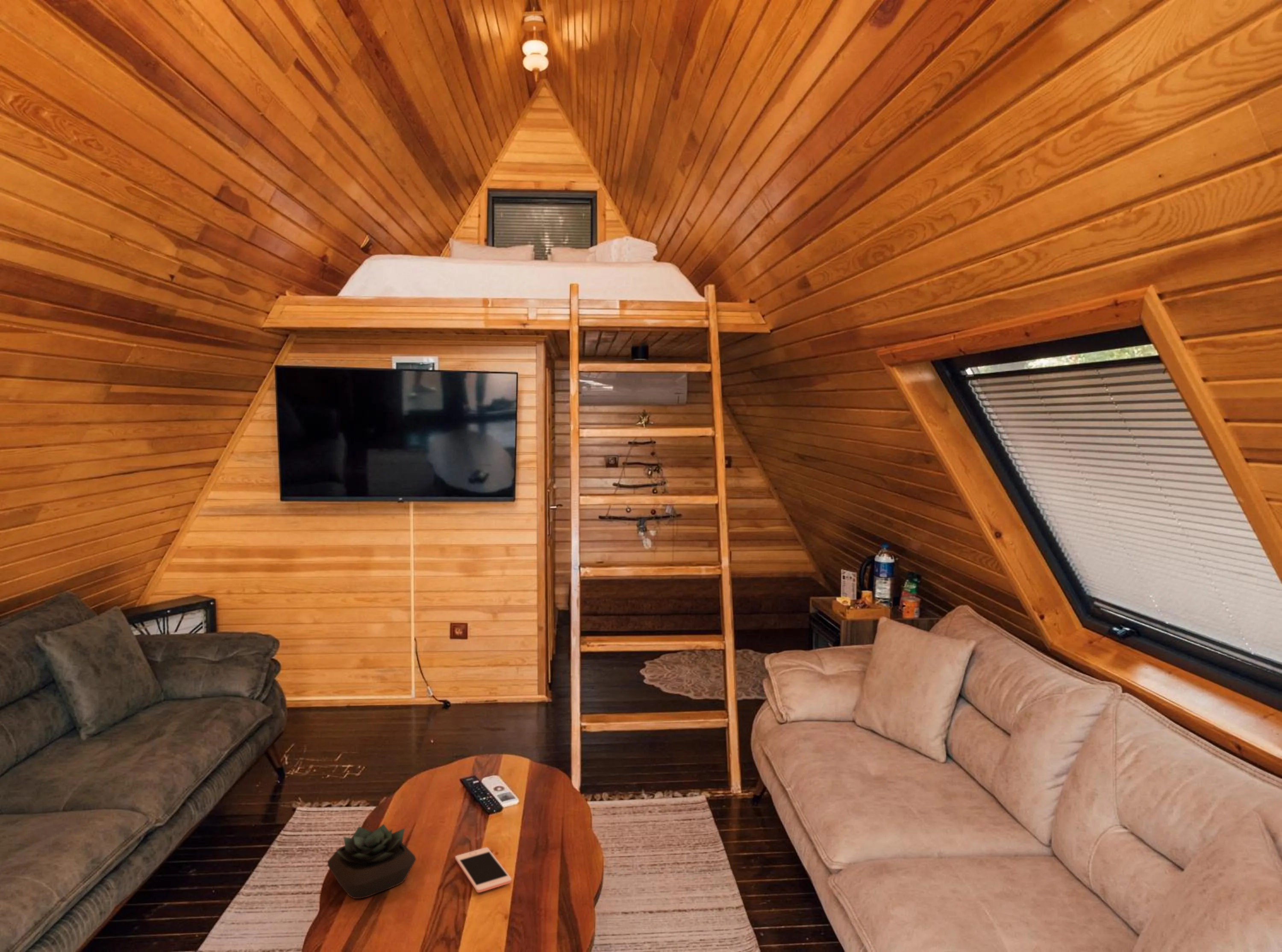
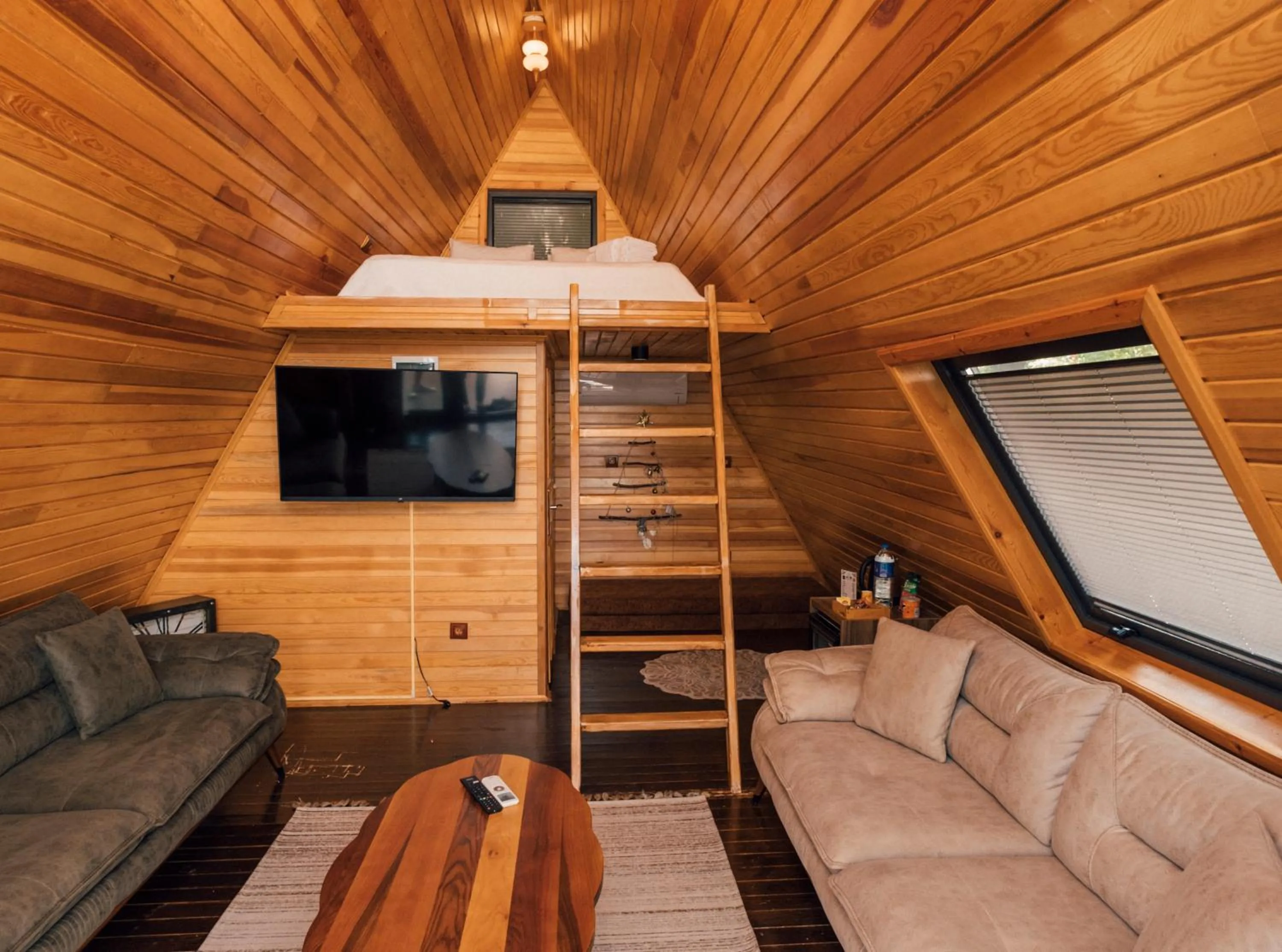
- cell phone (482, 869)
- succulent plant (372, 857)
